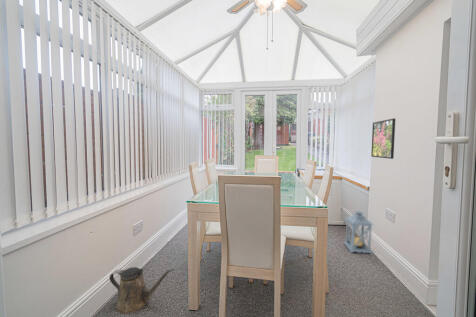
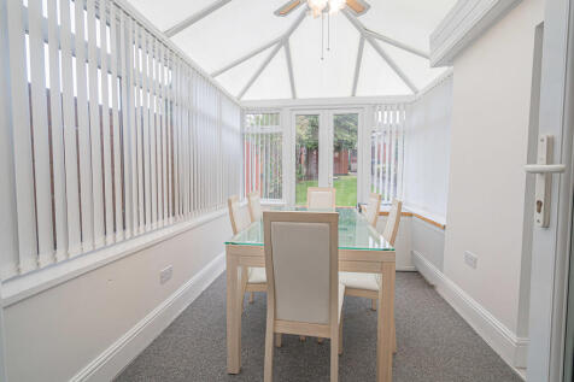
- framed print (382, 139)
- lantern (358, 230)
- watering can (141, 284)
